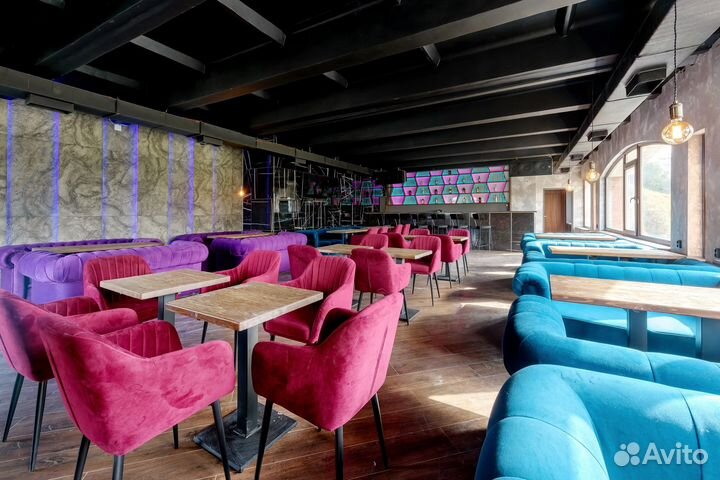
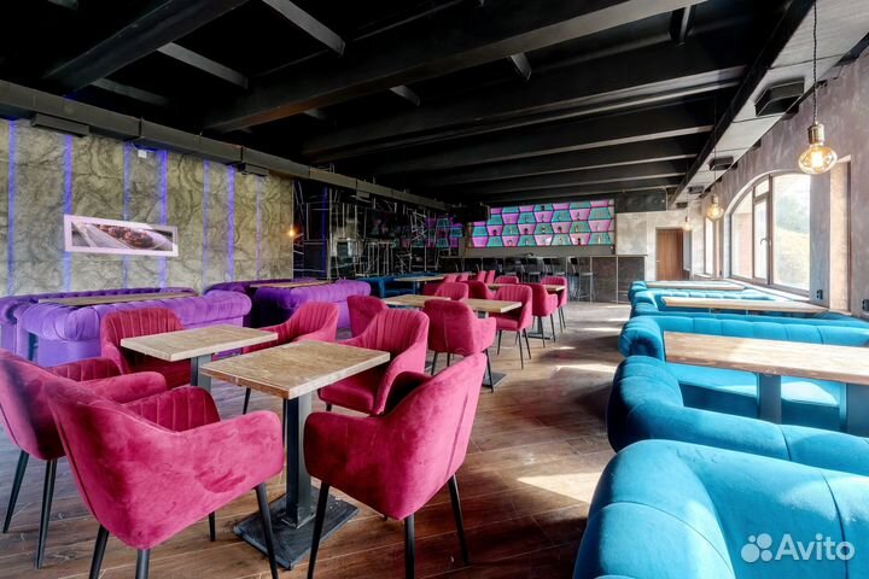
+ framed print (127, 238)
